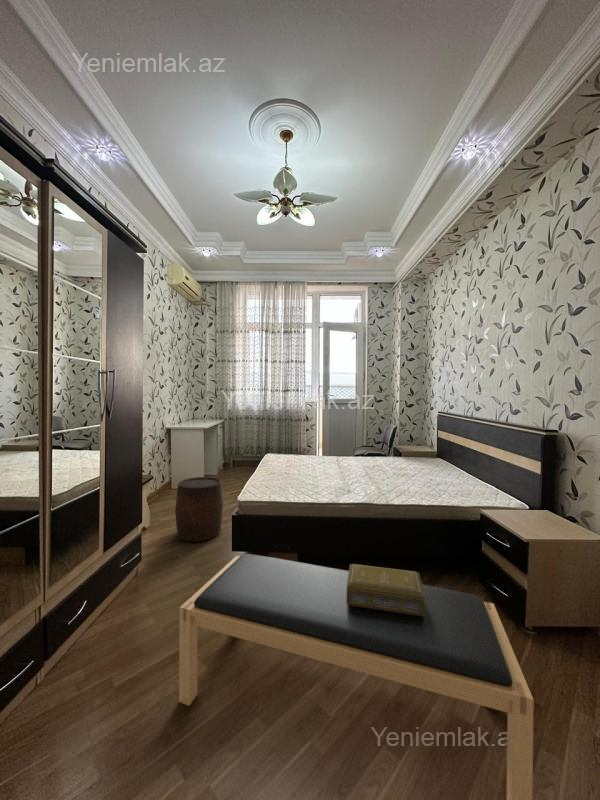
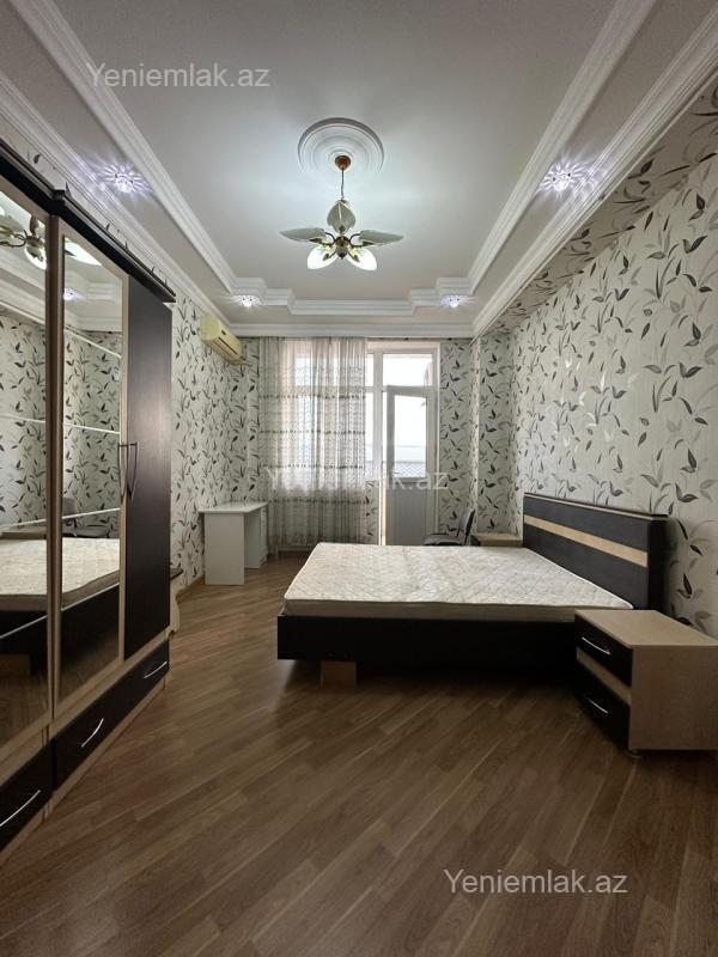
- decorative box (384, 587)
- stool (199, 507)
- bench (339, 646)
